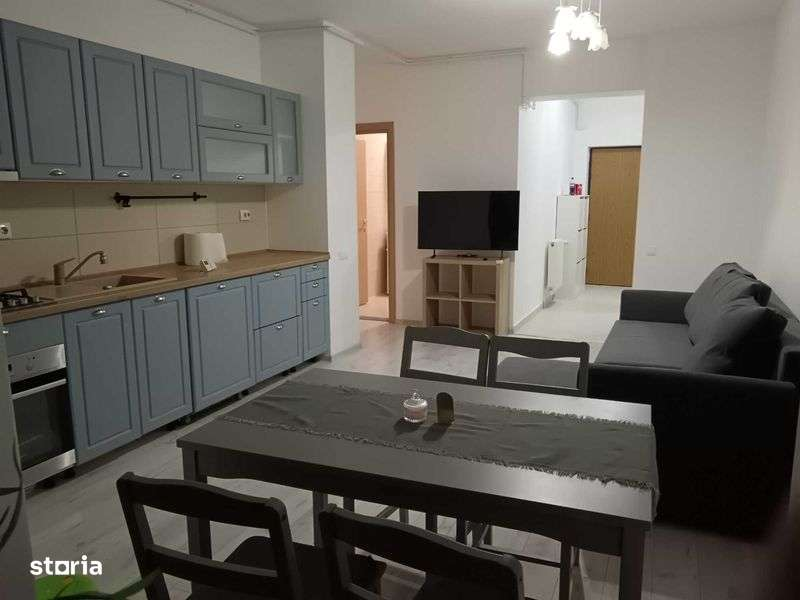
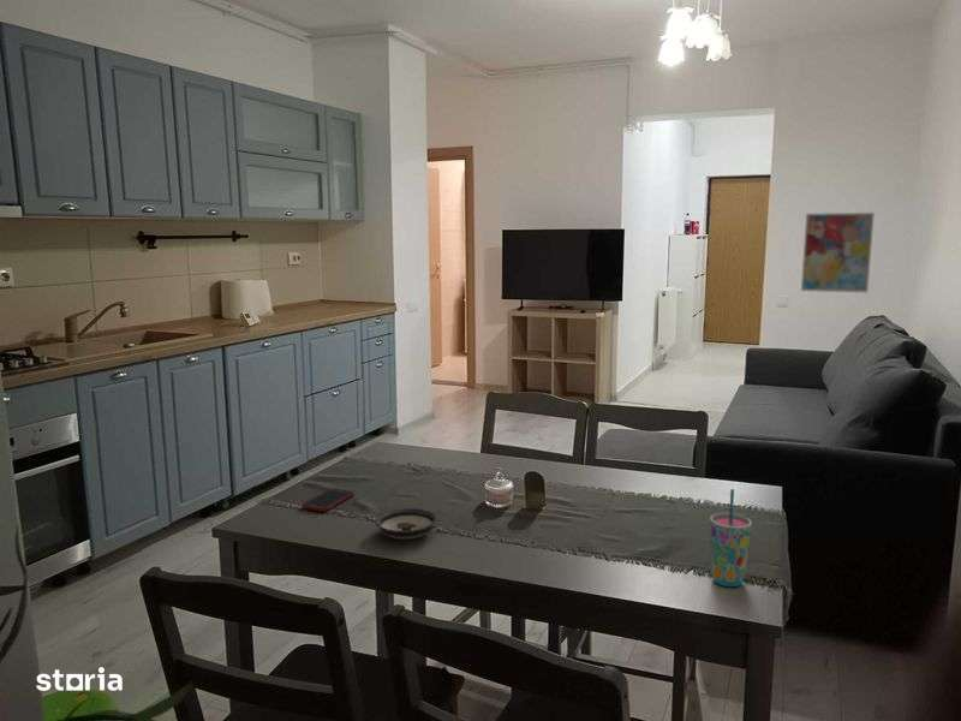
+ saucer (406, 526)
+ cup (729, 535)
+ cell phone (328, 499)
+ wall art (836, 252)
